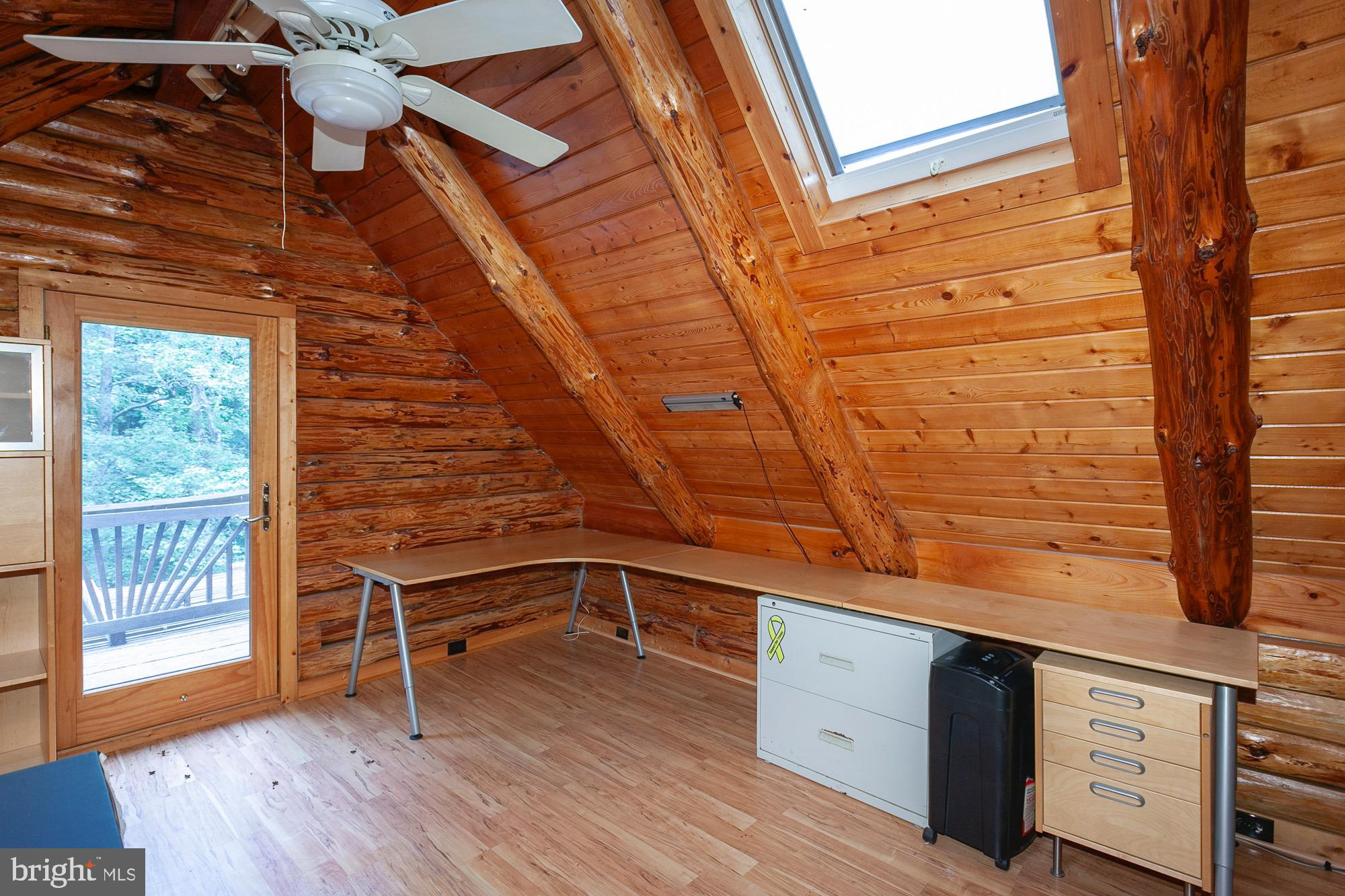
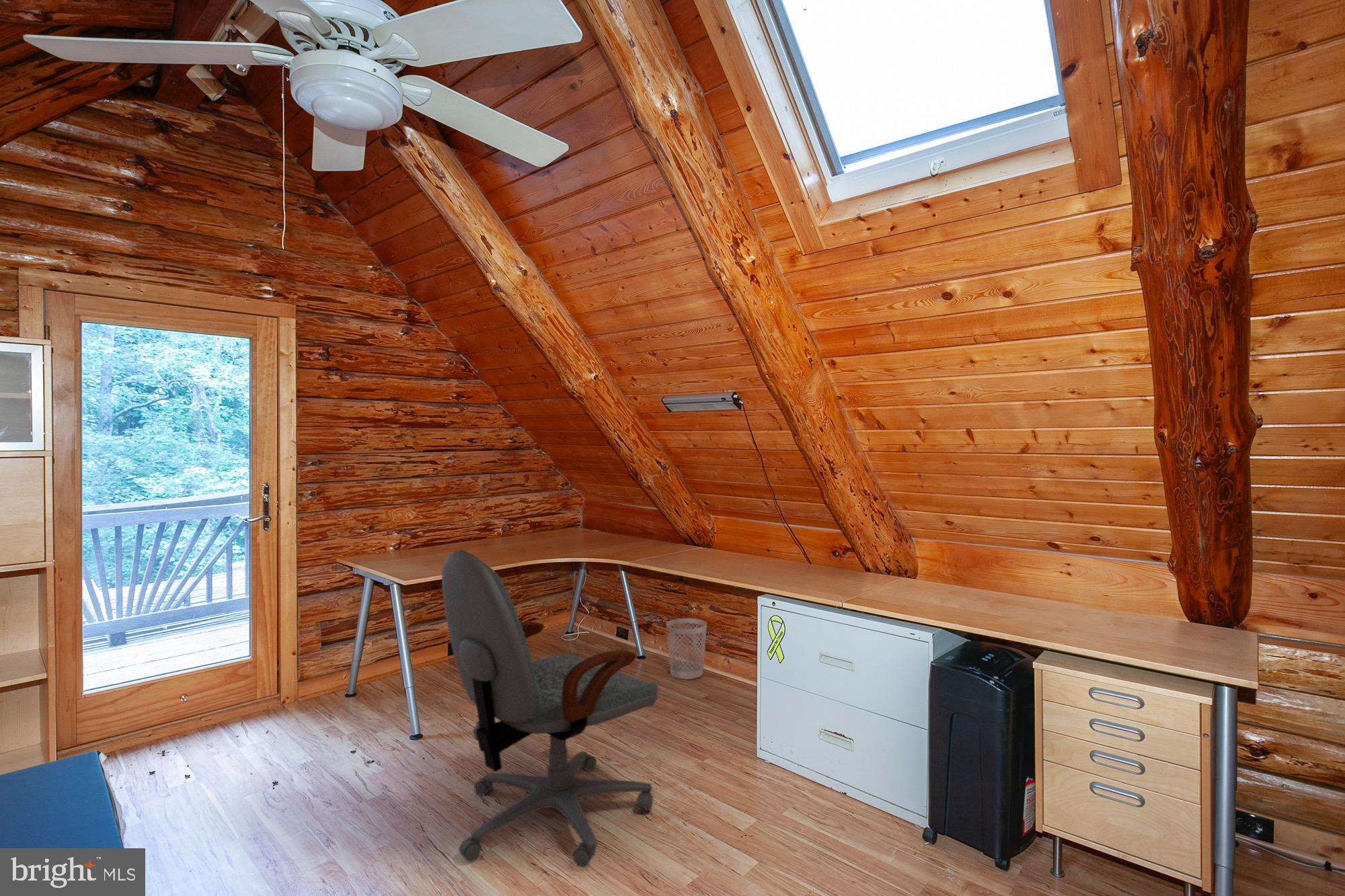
+ office chair (555, 676)
+ wastebasket (687, 648)
